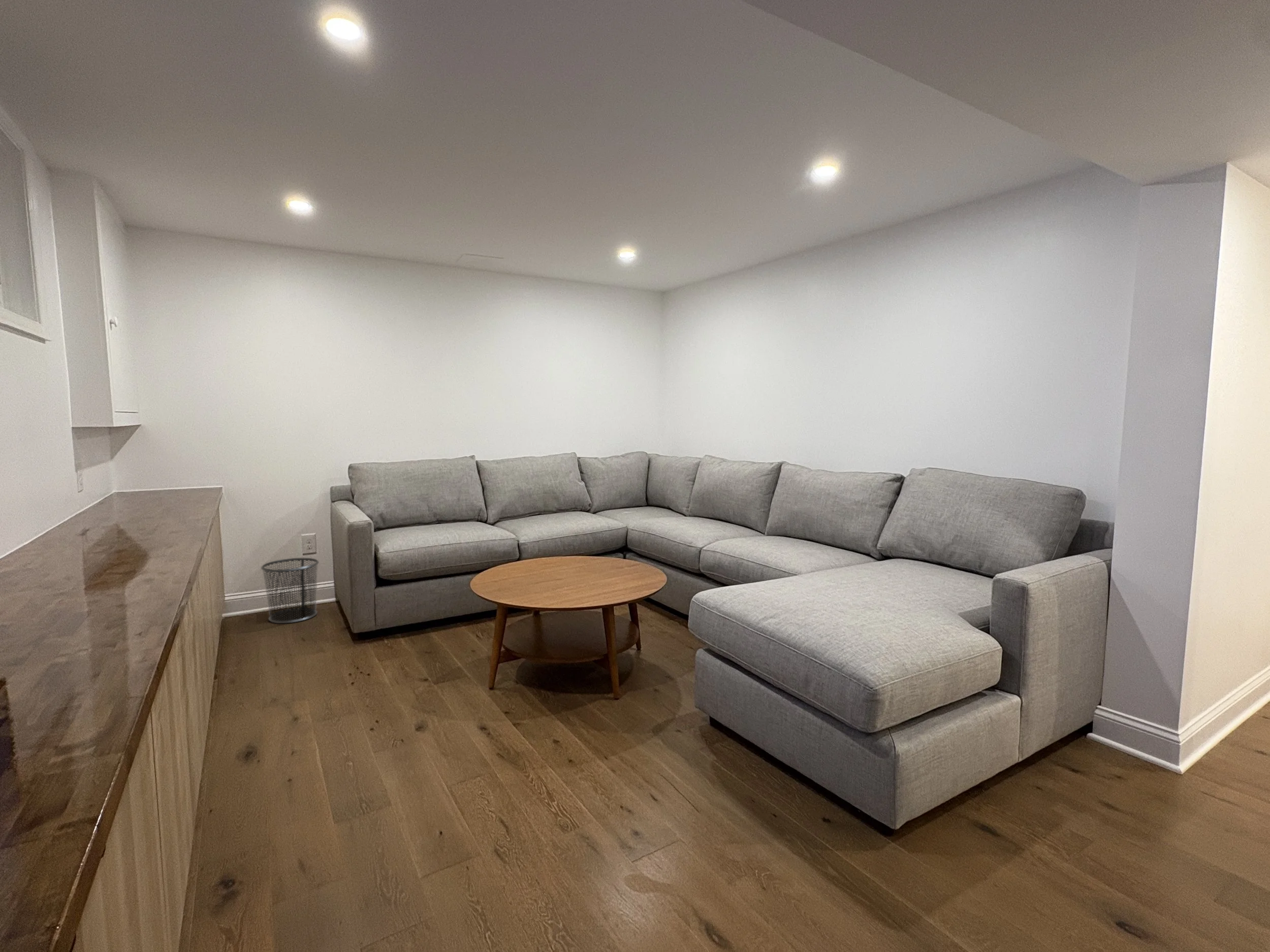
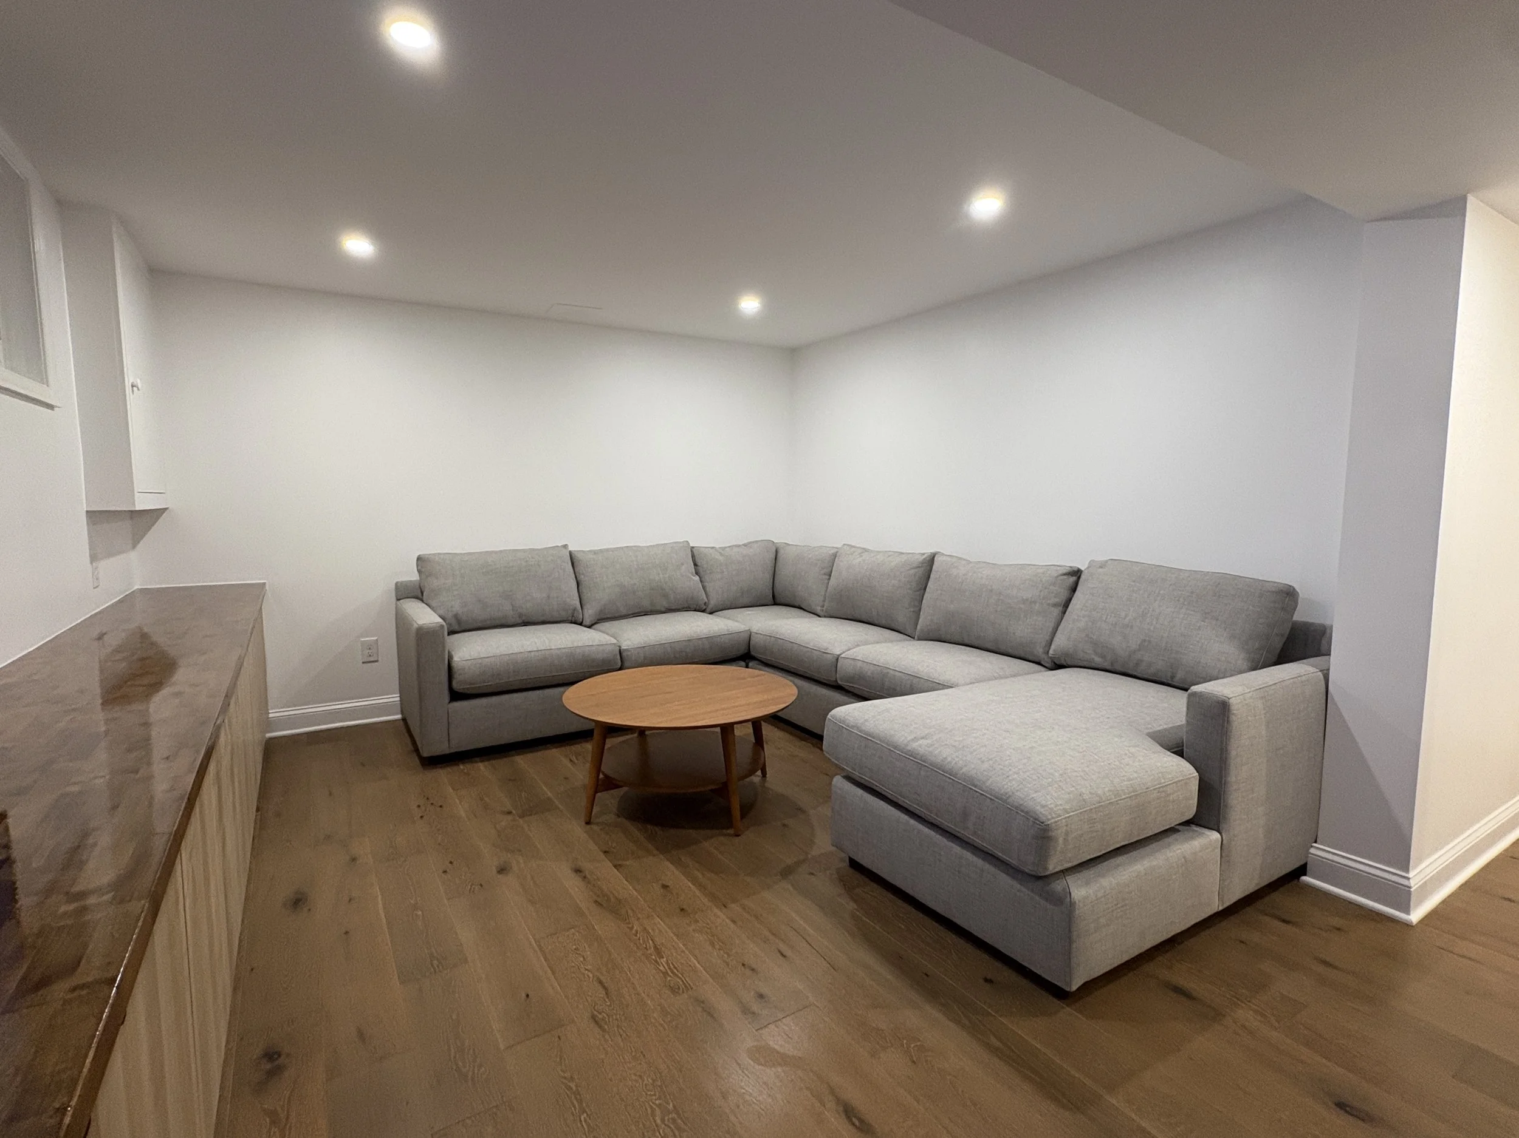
- waste bin (292, 589)
